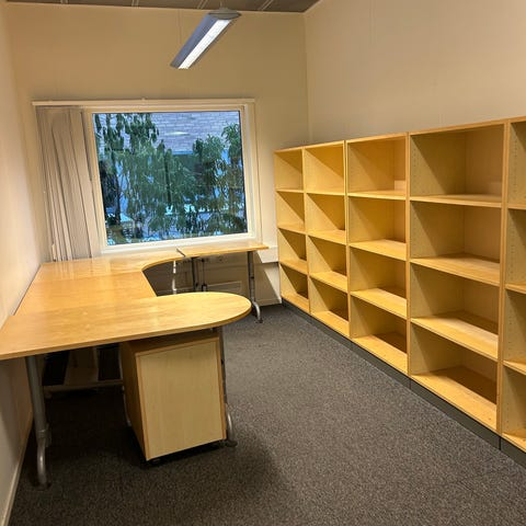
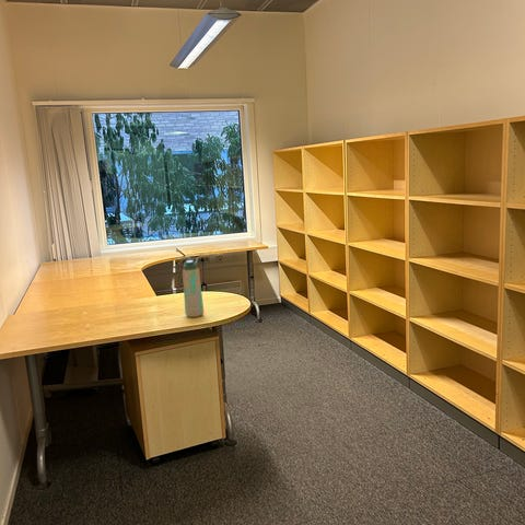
+ water bottle (192, 287)
